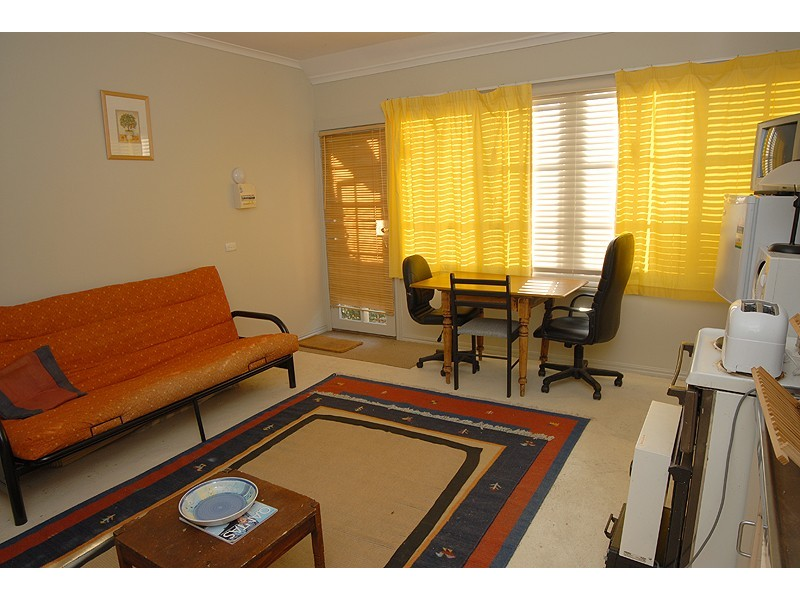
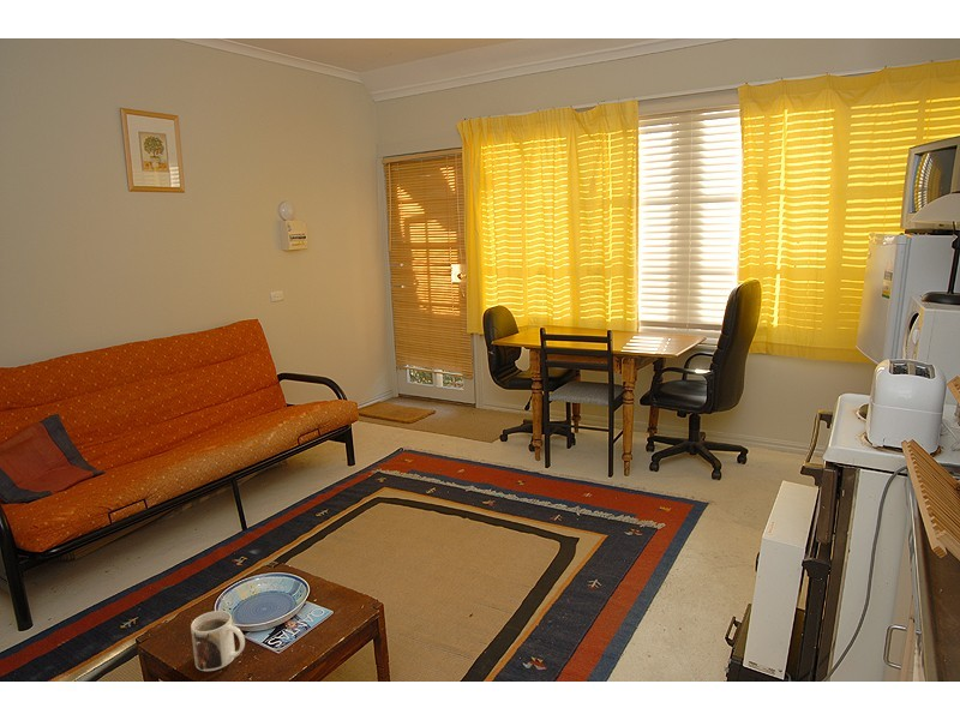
+ mug (216, 641)
